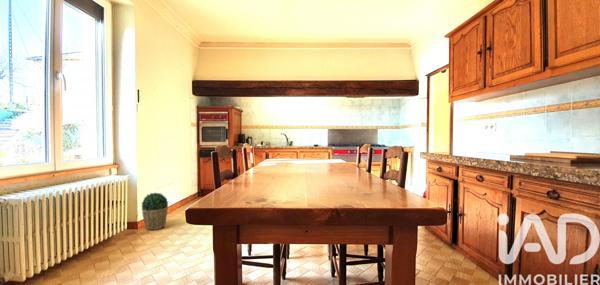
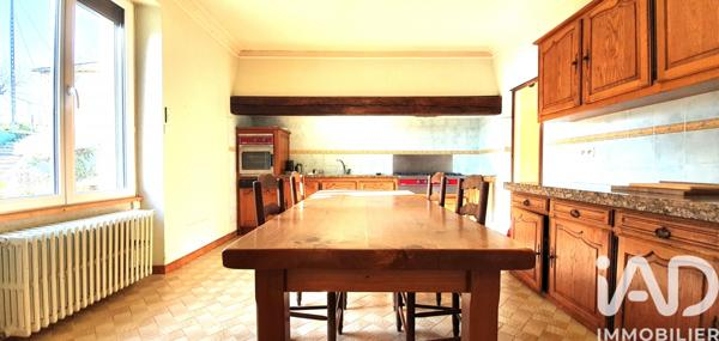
- potted plant (155, 210)
